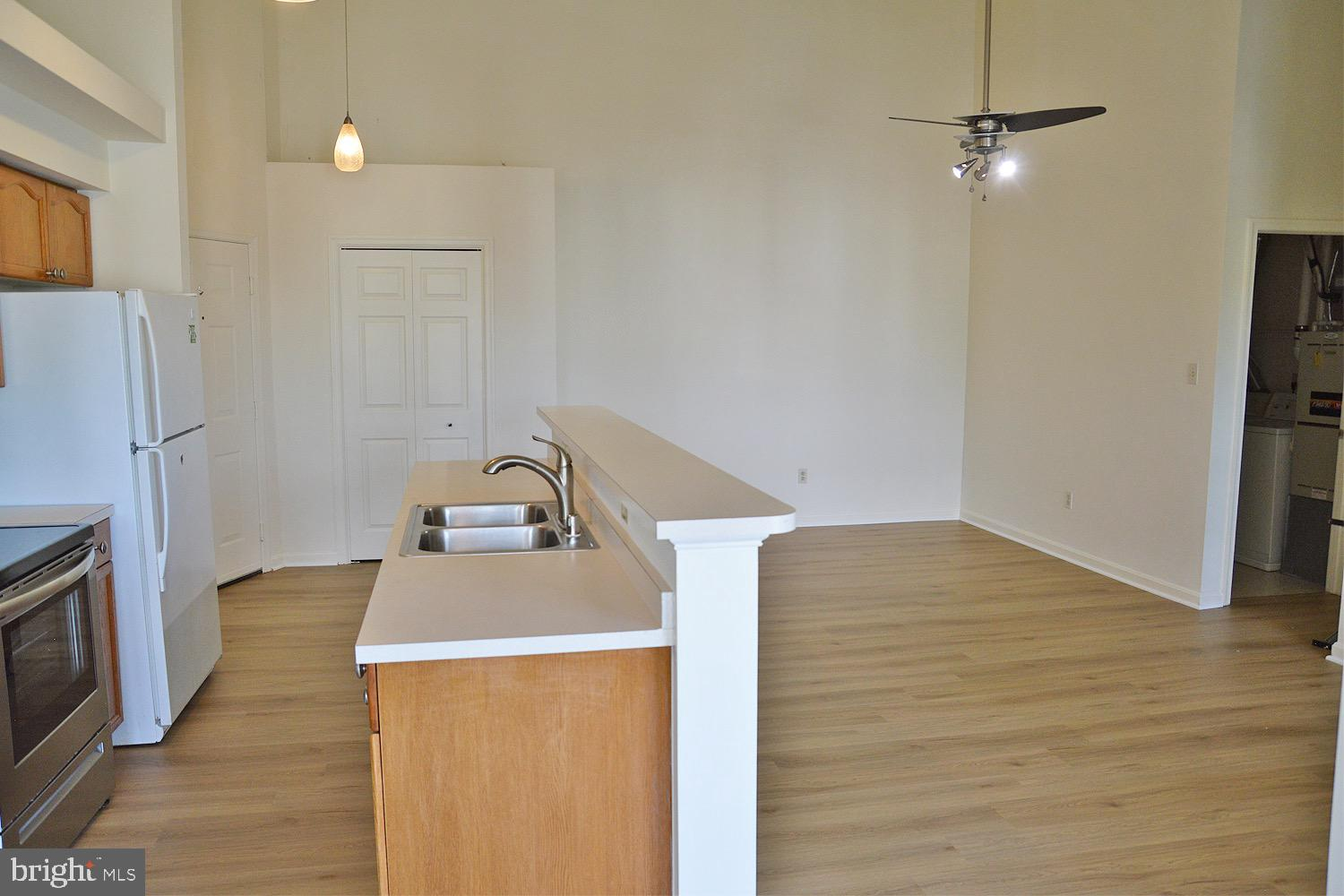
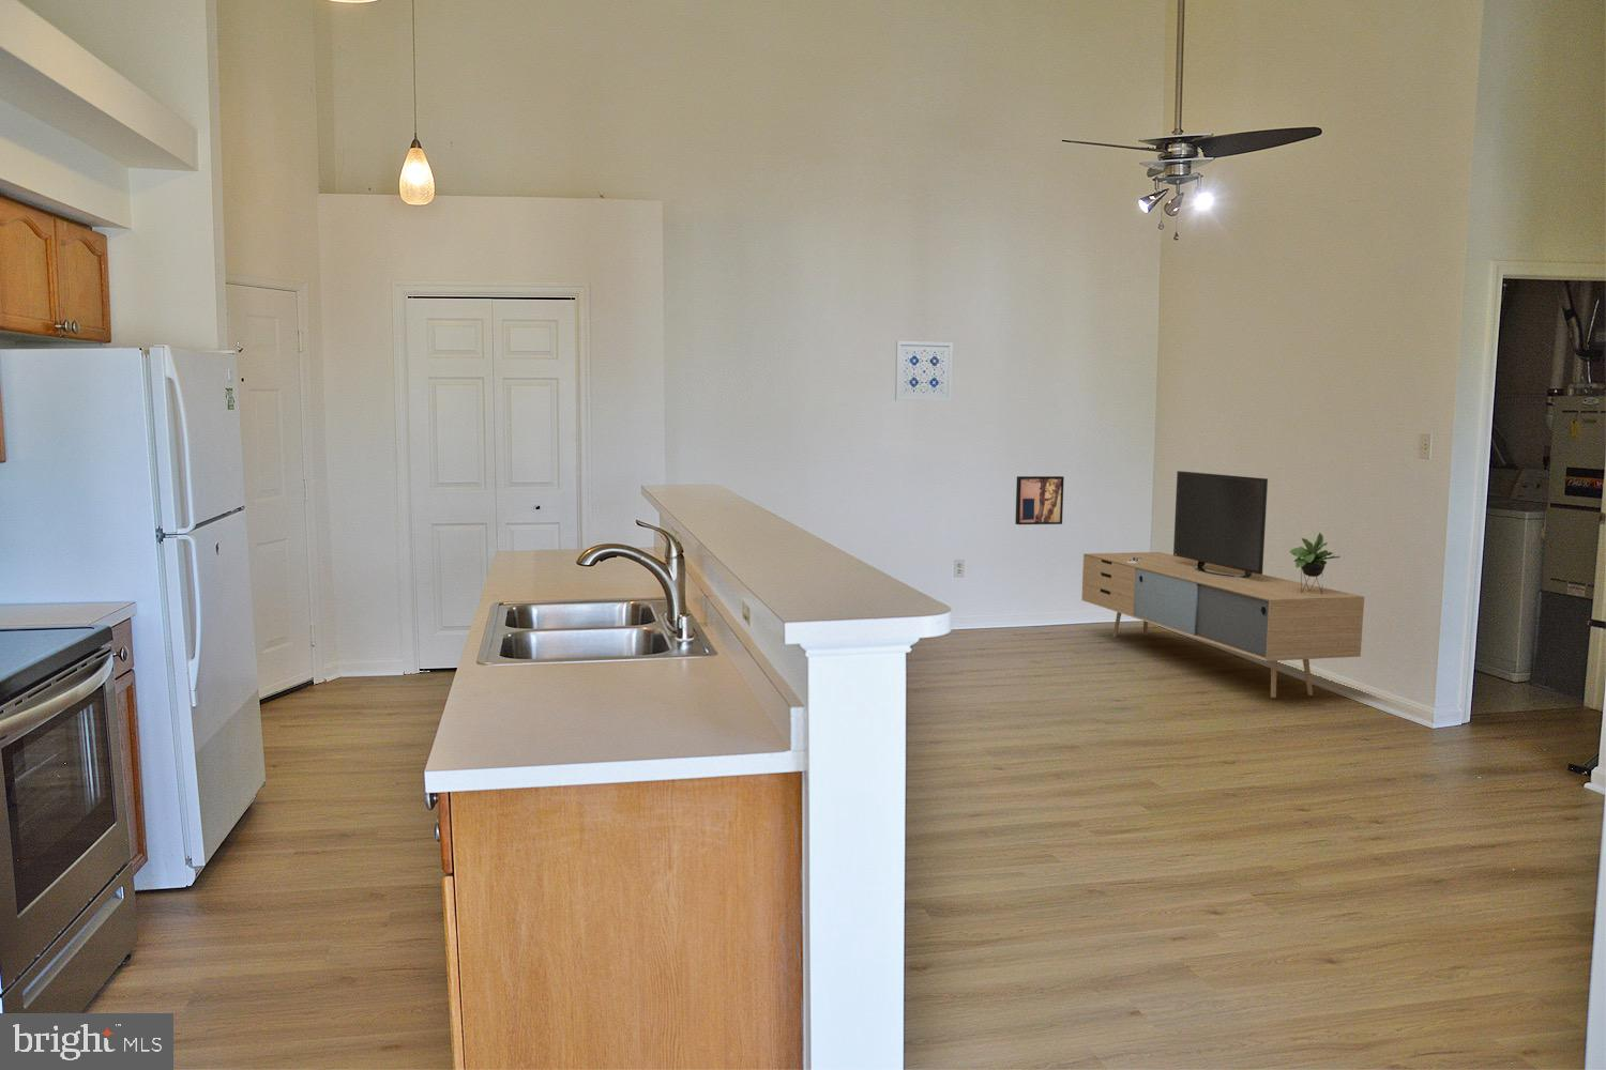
+ wall art (924, 370)
+ media console (1208, 570)
+ wall art (1040, 499)
